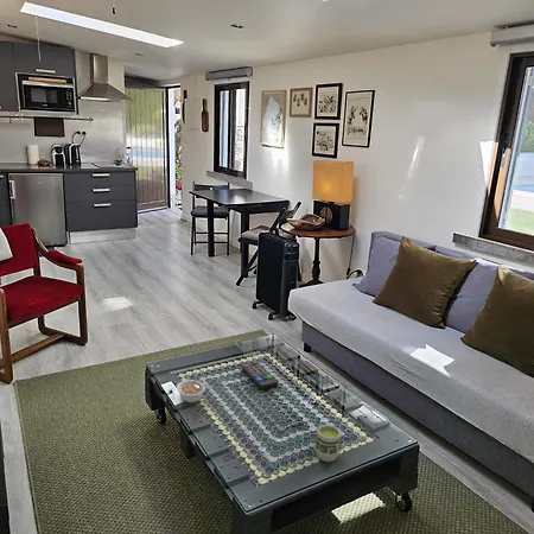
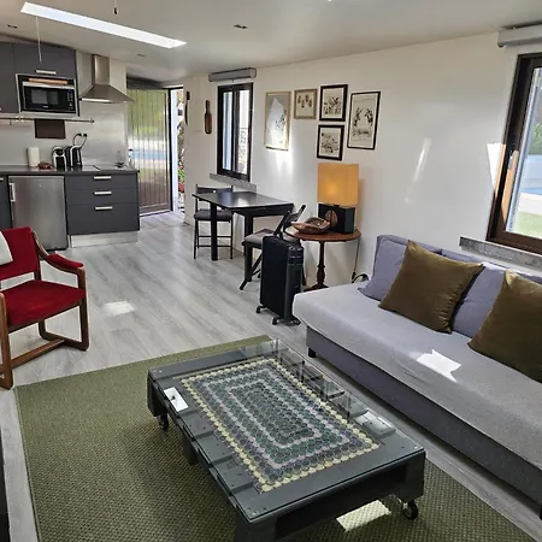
- remote control (259, 375)
- cup (328, 443)
- legume (190, 390)
